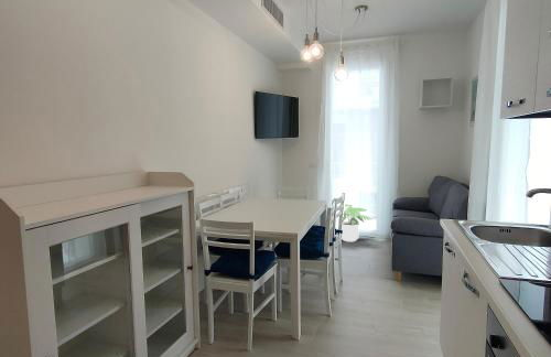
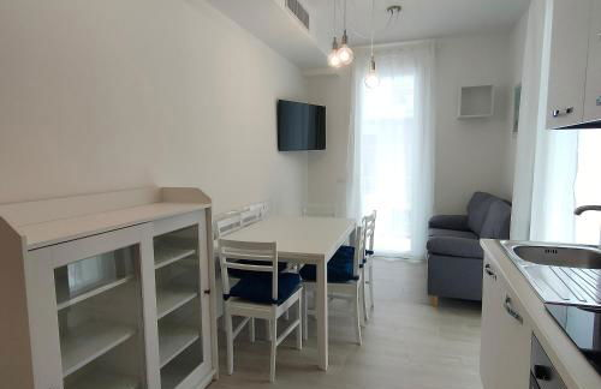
- potted plant (349, 223)
